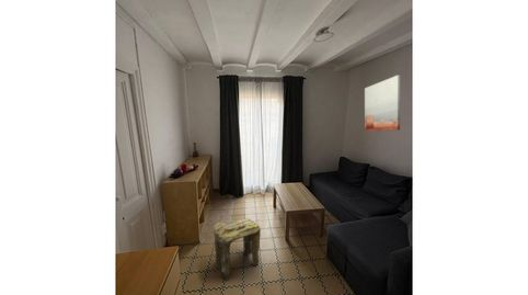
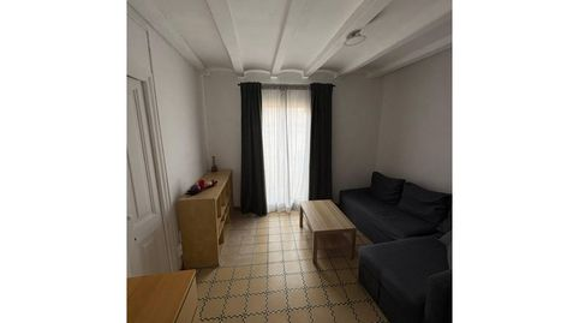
- stool (236, 239)
- wall art (380, 106)
